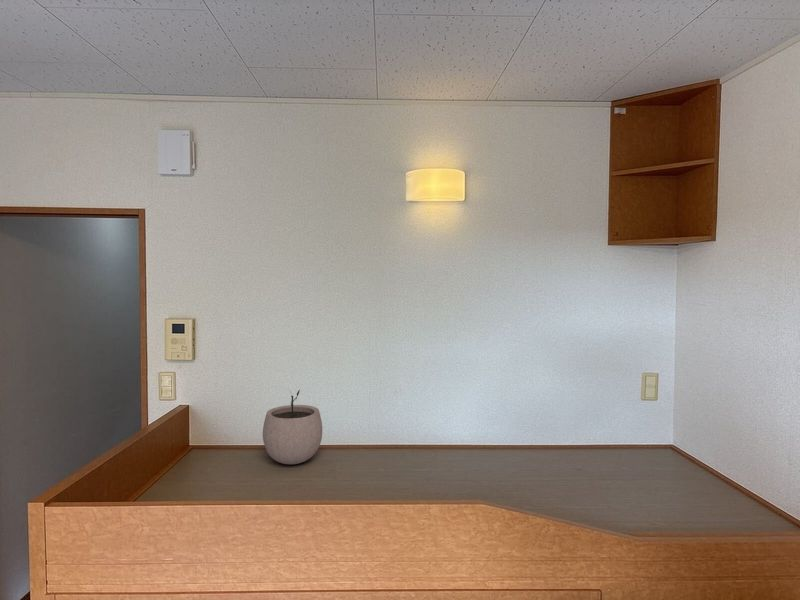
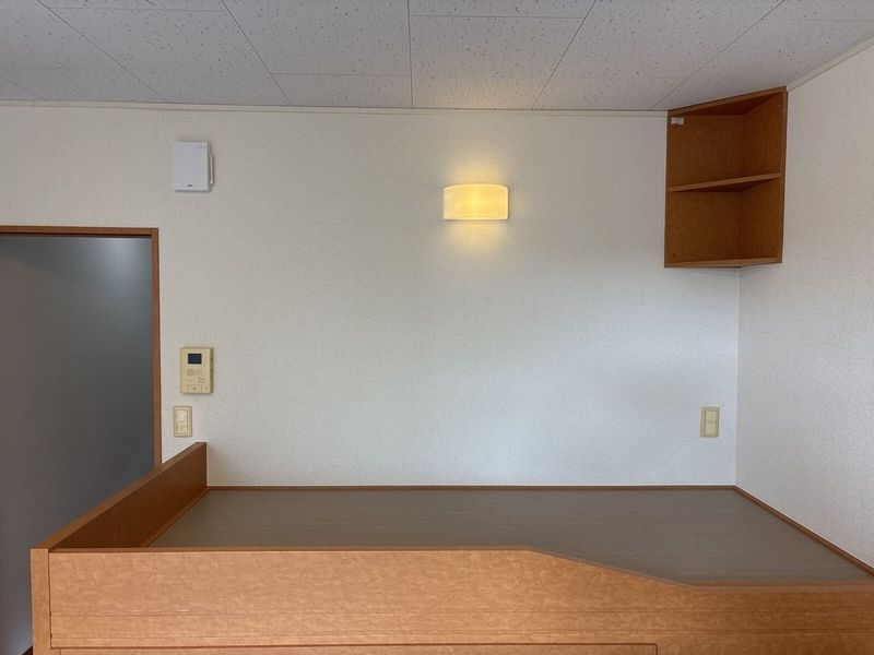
- plant pot (293, 425)
